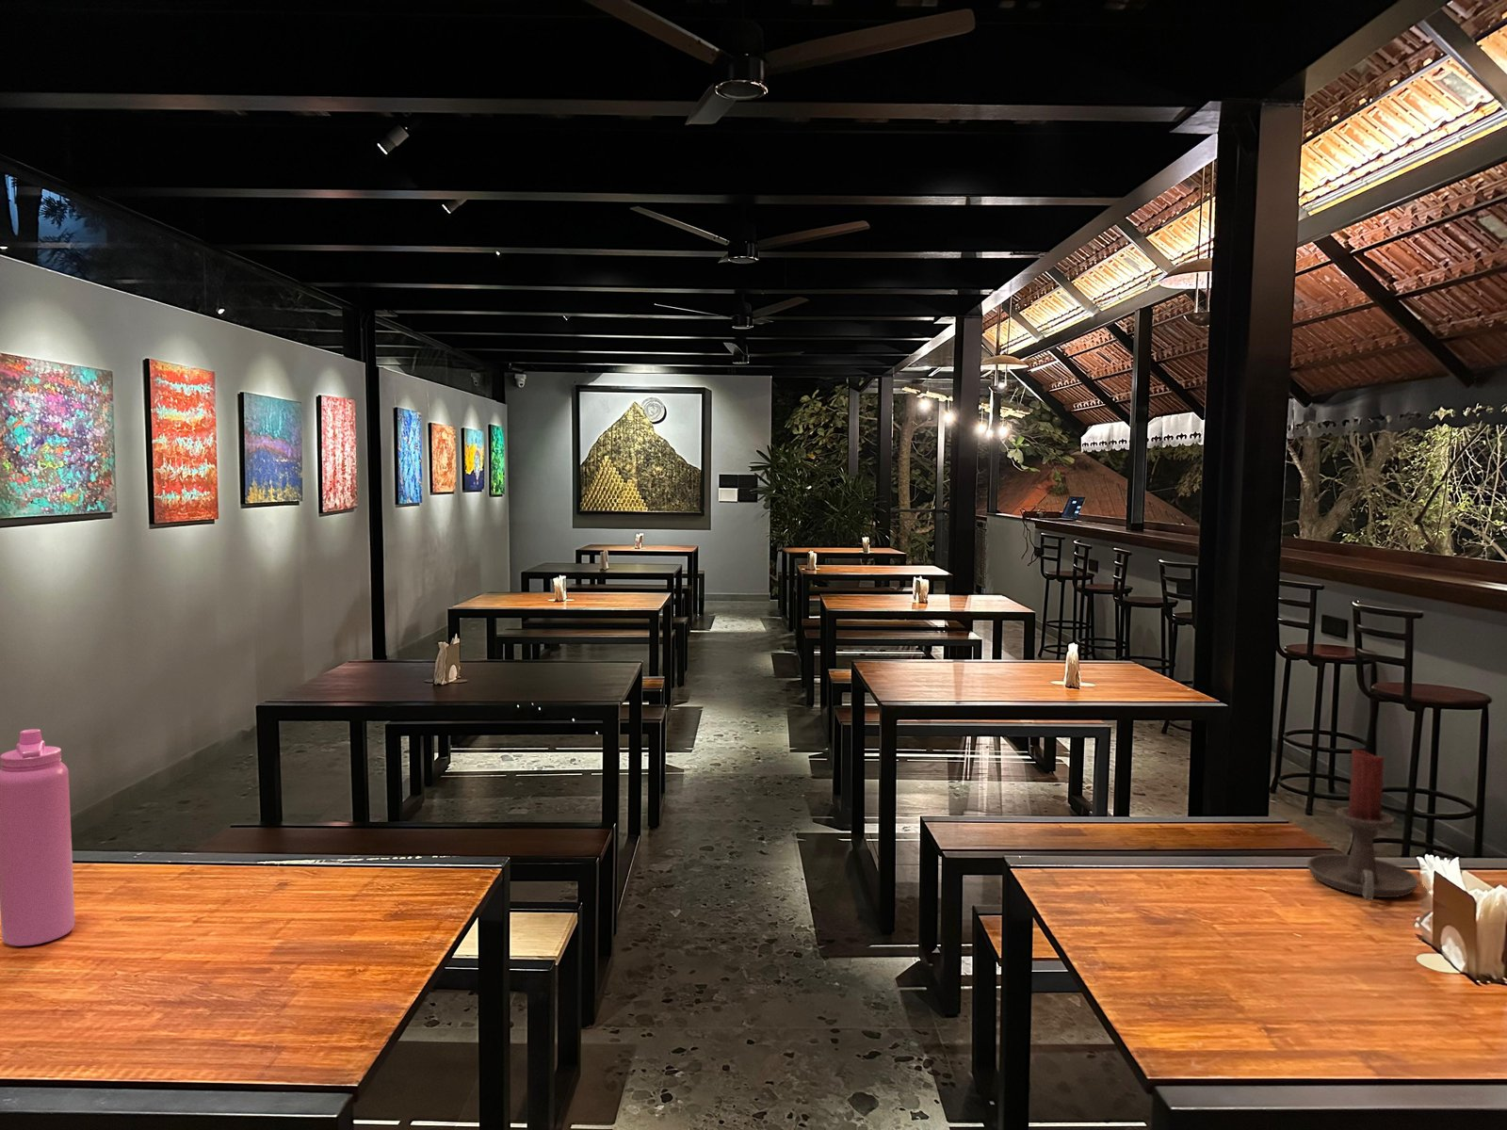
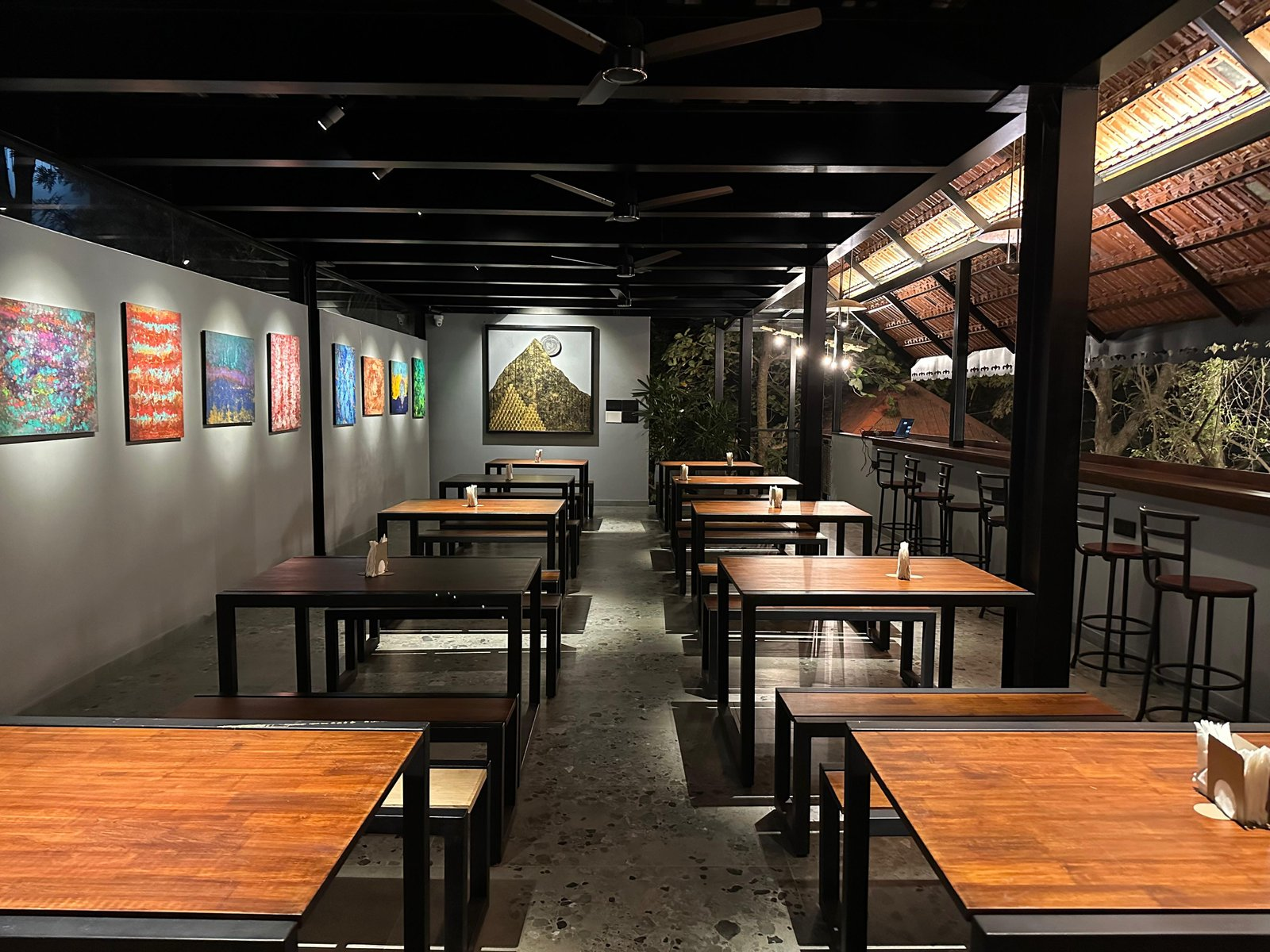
- water bottle (34, 833)
- candle holder (1366, 820)
